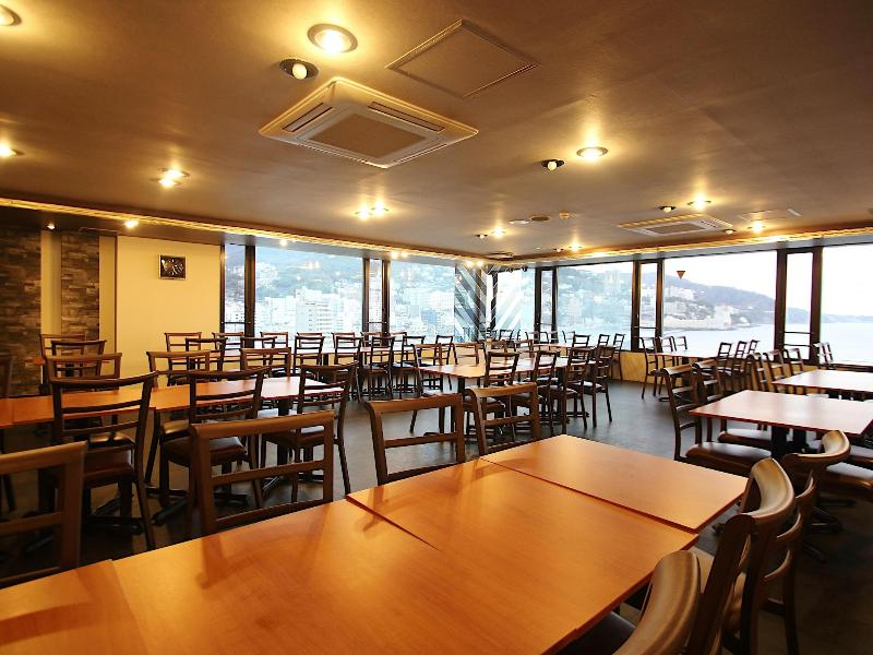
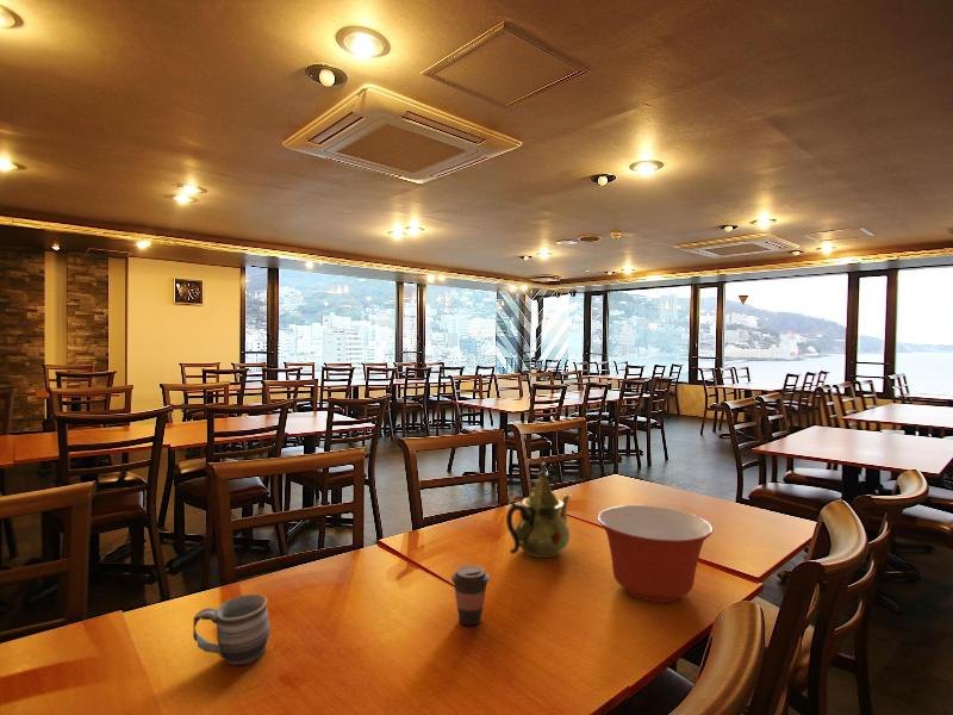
+ mixing bowl (653, 554)
+ mug (232, 632)
+ teapot (541, 506)
+ coffee cup (469, 595)
